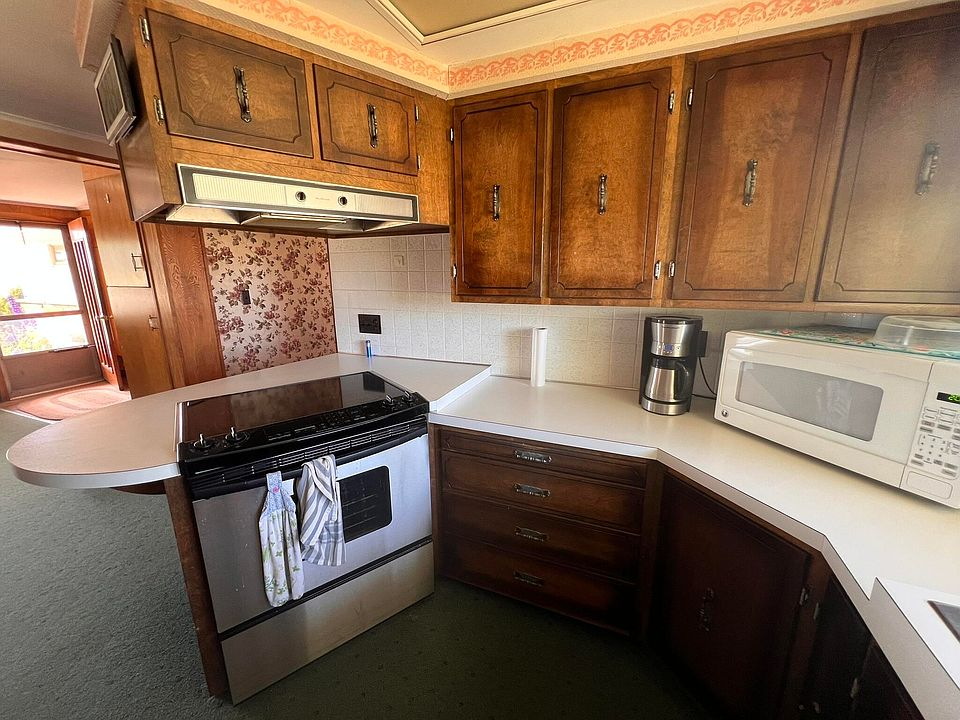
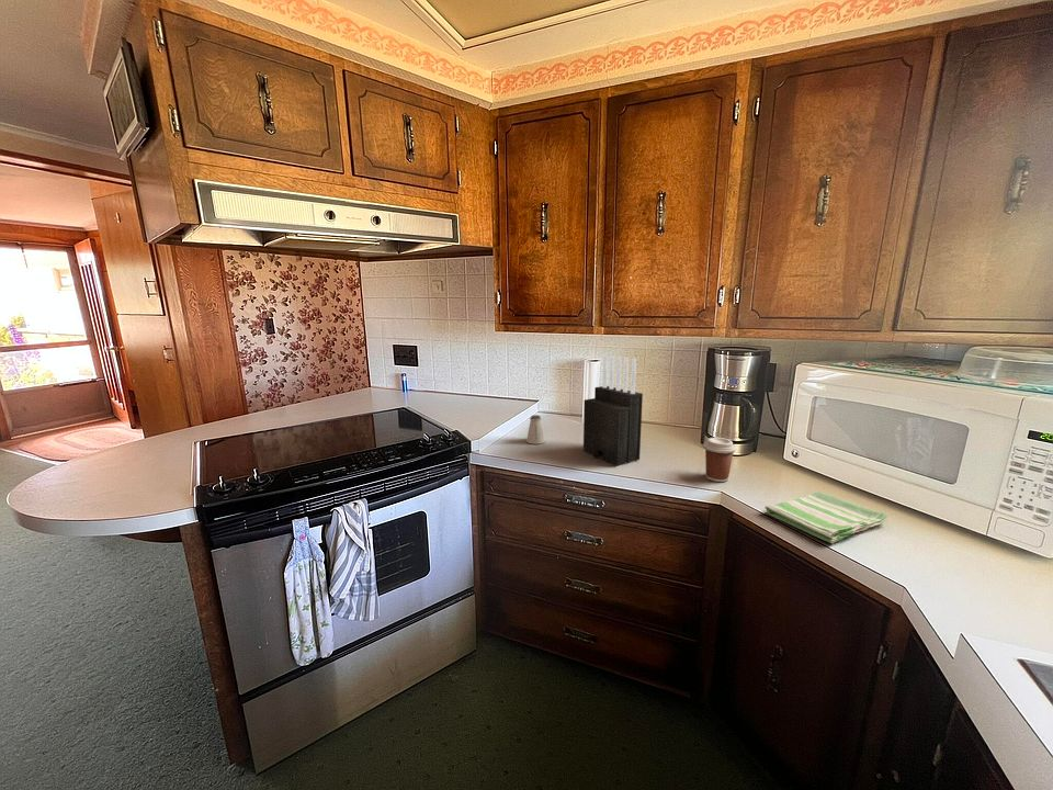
+ dish towel (824, 512)
+ saltshaker (535, 428)
+ knife block (609, 407)
+ coffee cup (718, 459)
